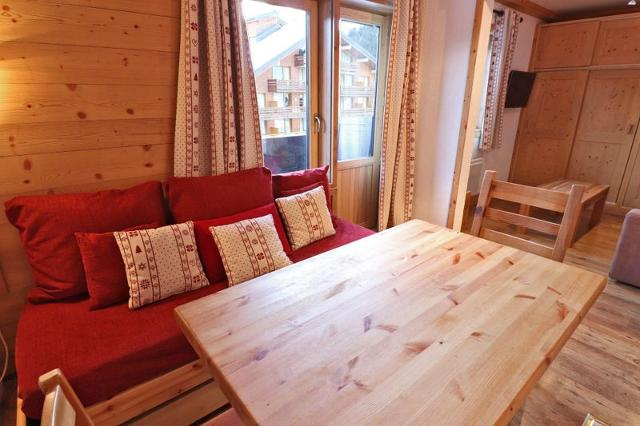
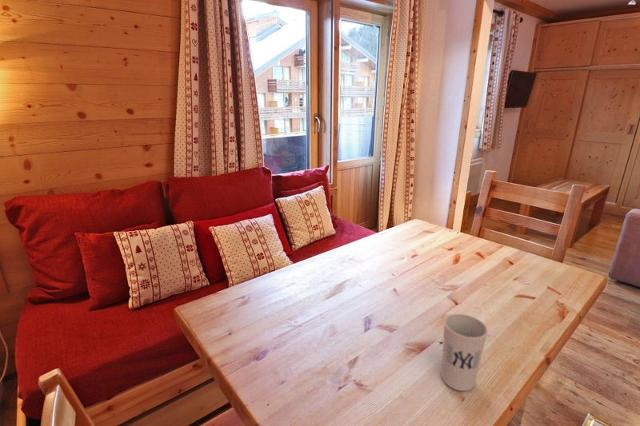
+ cup (461, 353)
